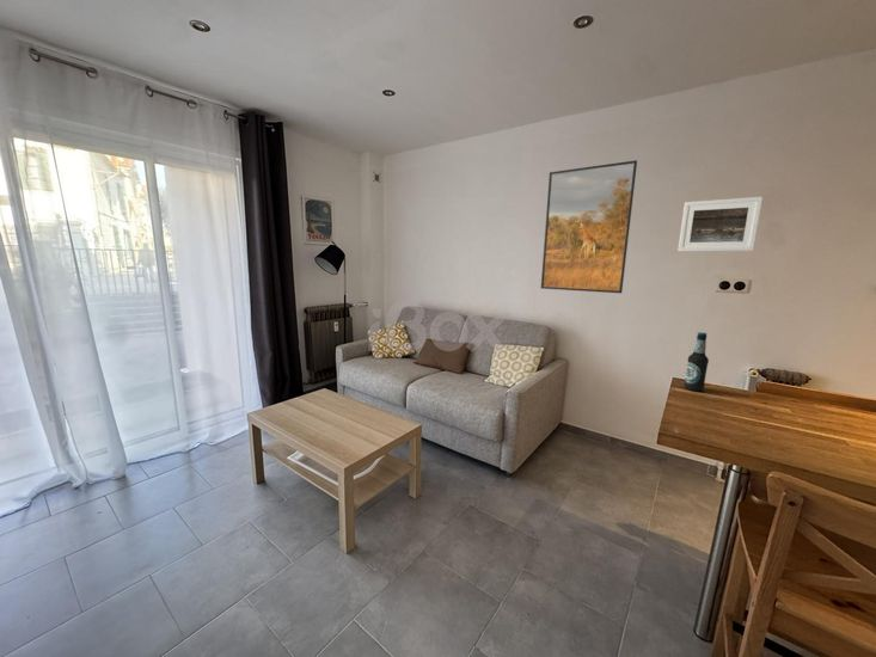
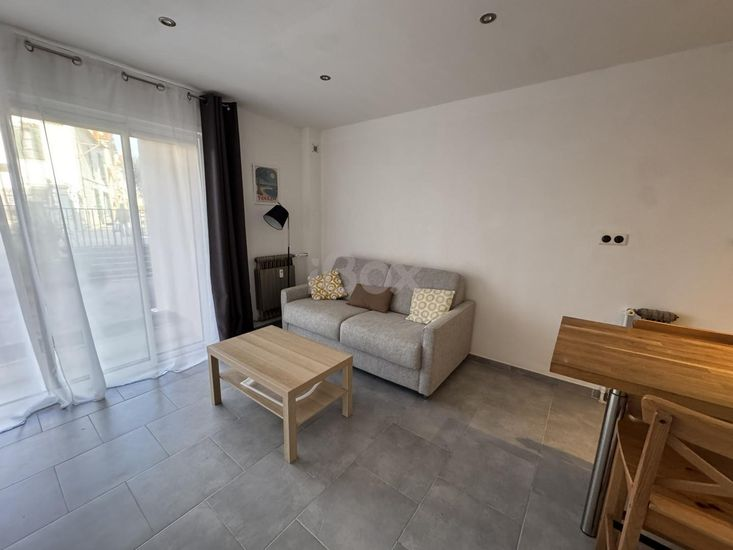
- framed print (717, 226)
- bottle (698, 361)
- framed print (584, 231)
